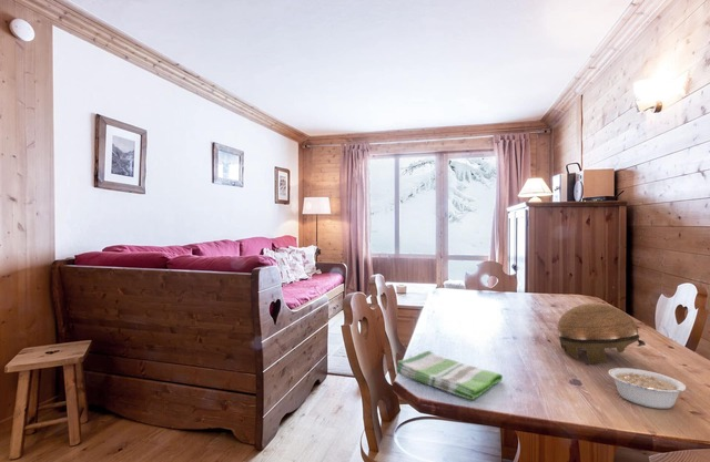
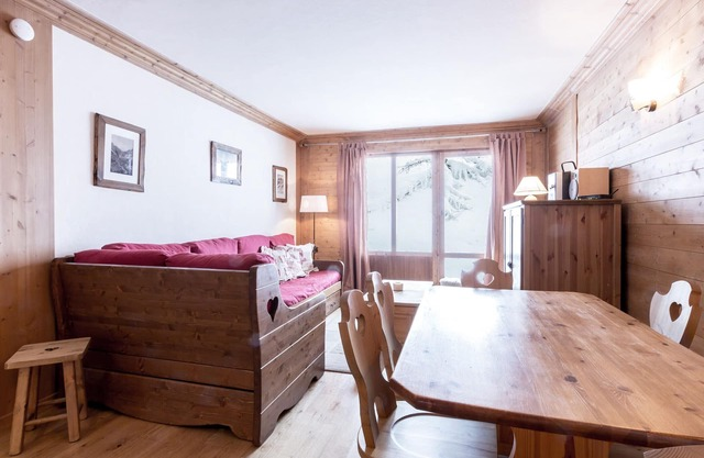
- legume (648, 387)
- dish towel (447, 370)
- decorative bowl (597, 329)
